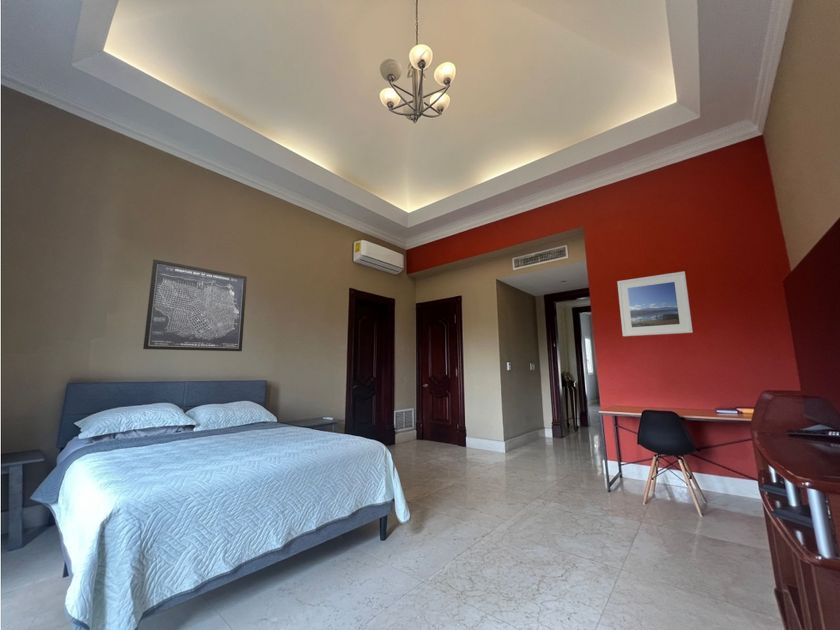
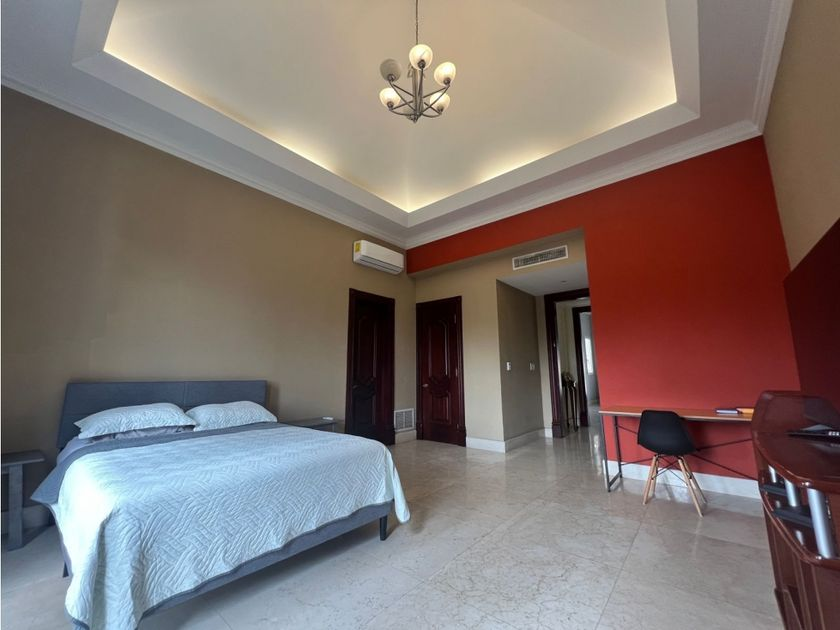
- wall art (200, 308)
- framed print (652, 305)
